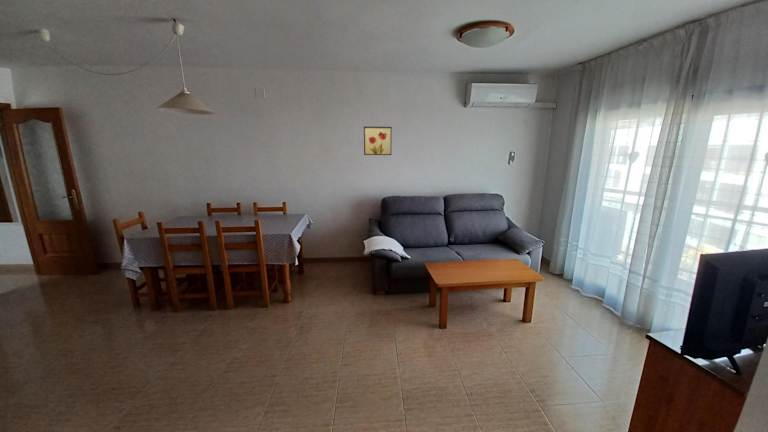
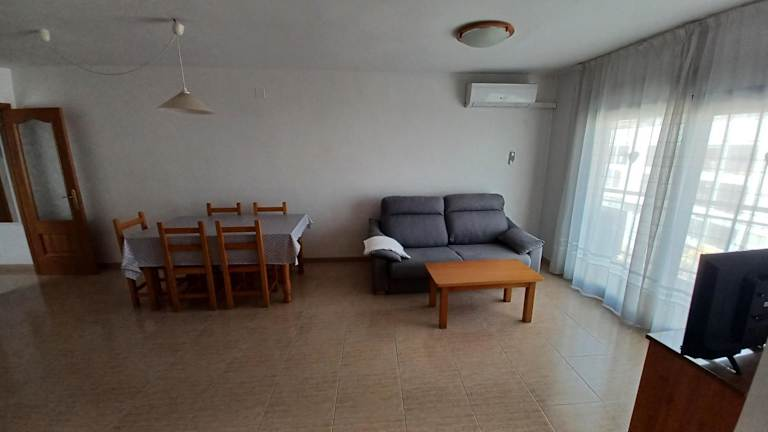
- wall art (377, 141)
